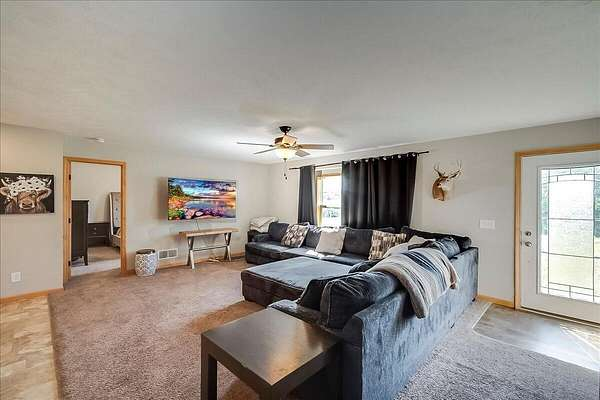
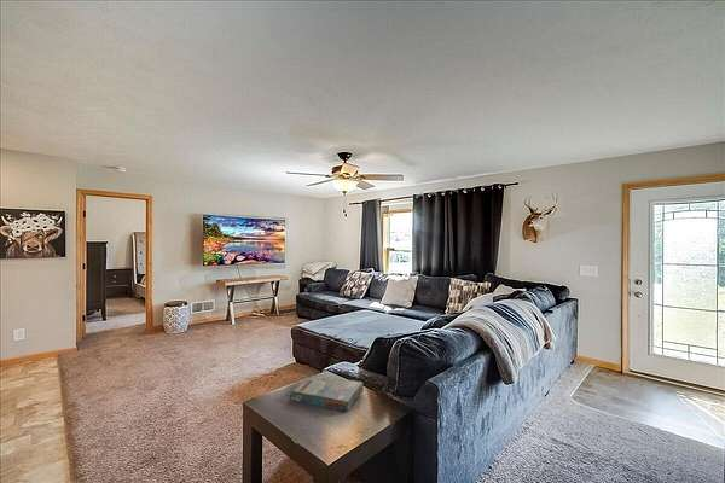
+ board game (327, 390)
